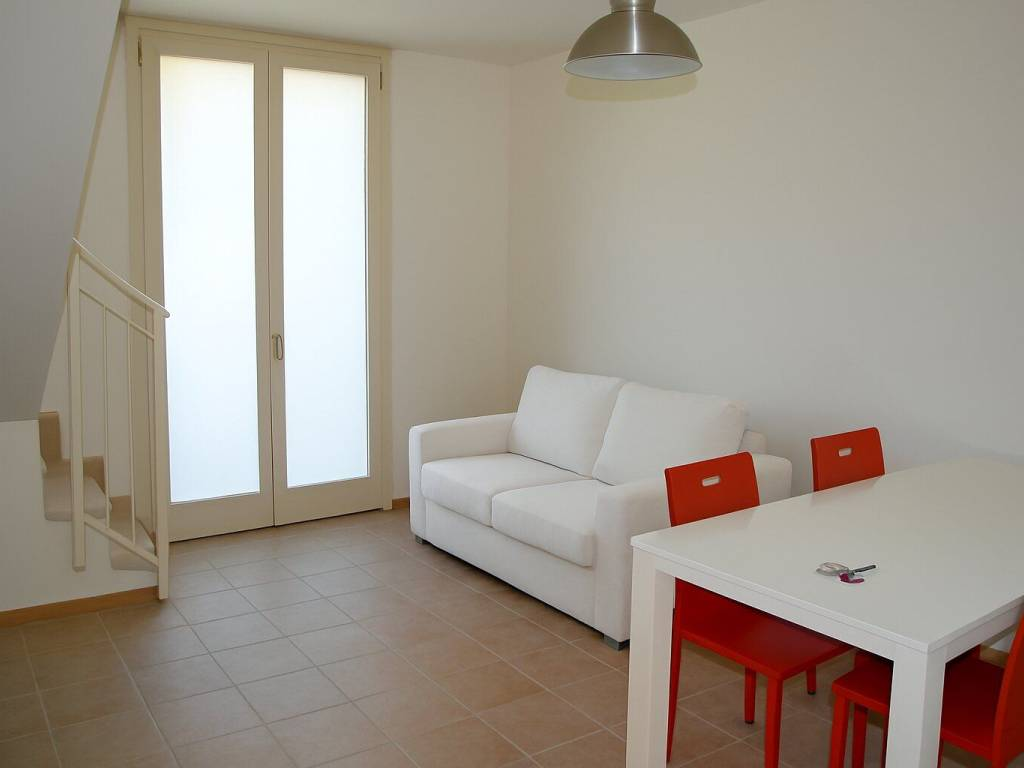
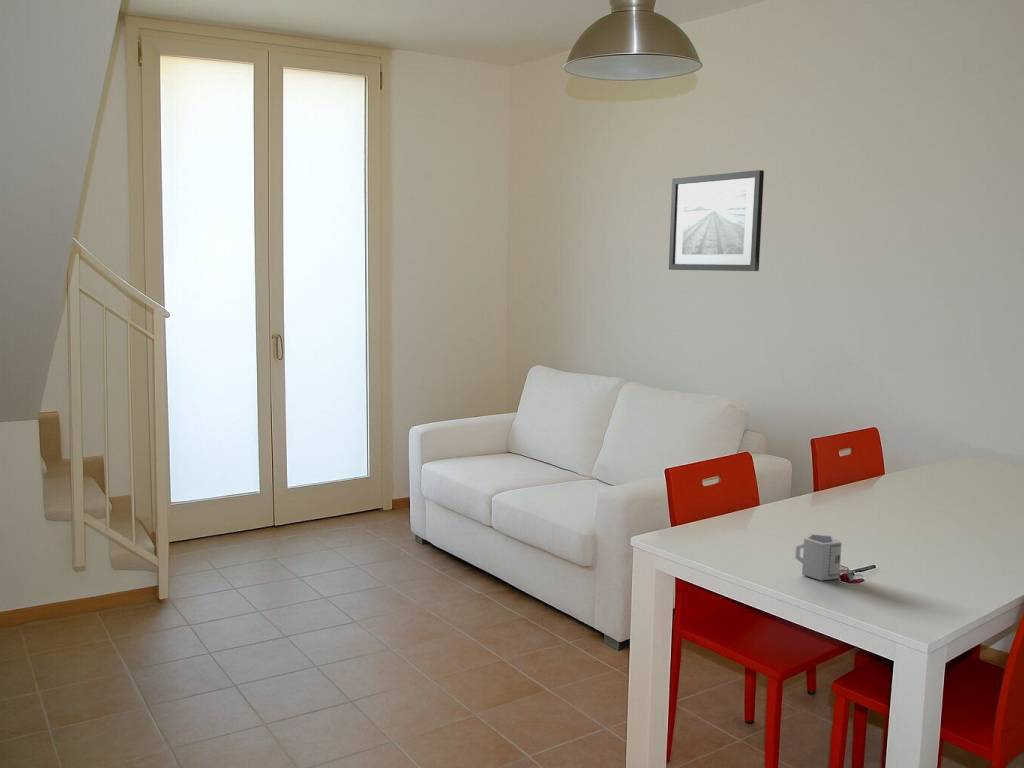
+ wall art (713, 223)
+ cup (817, 556)
